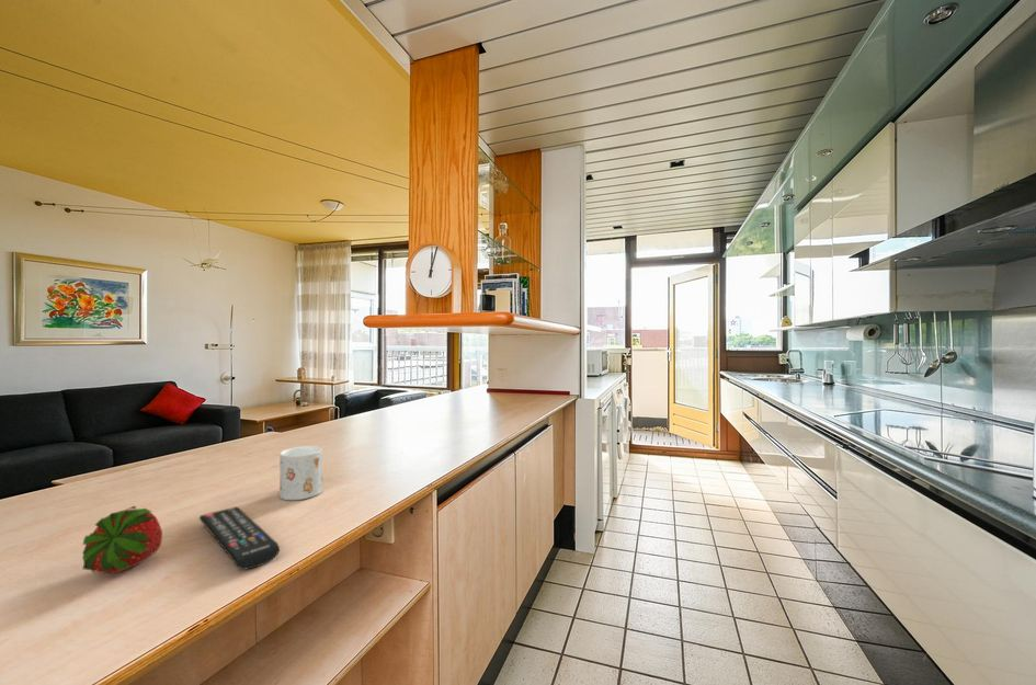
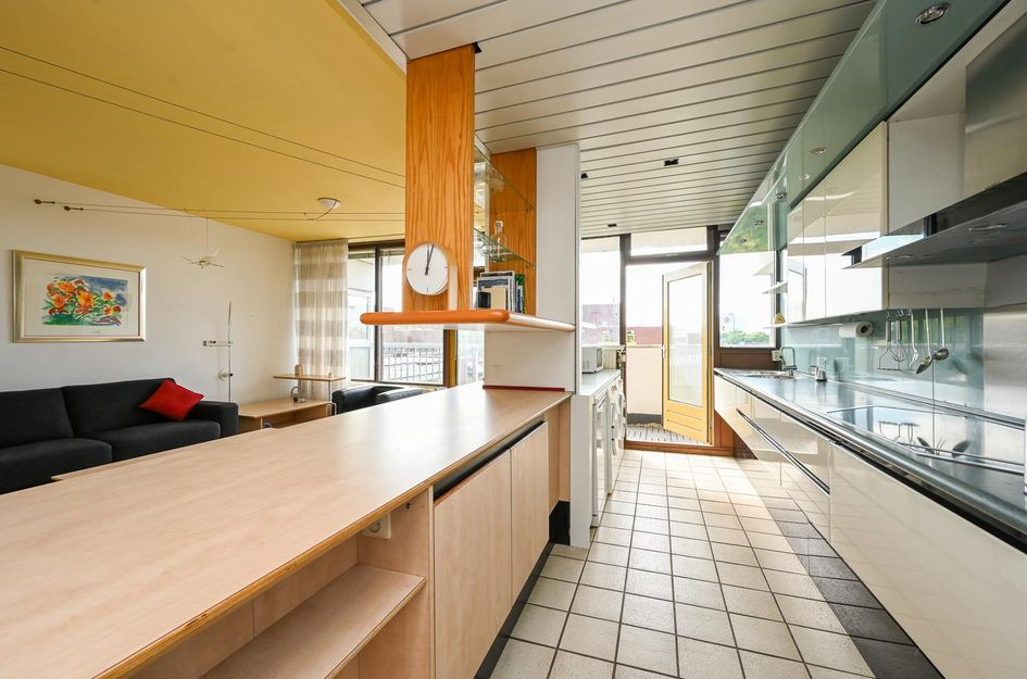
- mug (298, 469)
- remote control (236, 534)
- fruit (124, 539)
